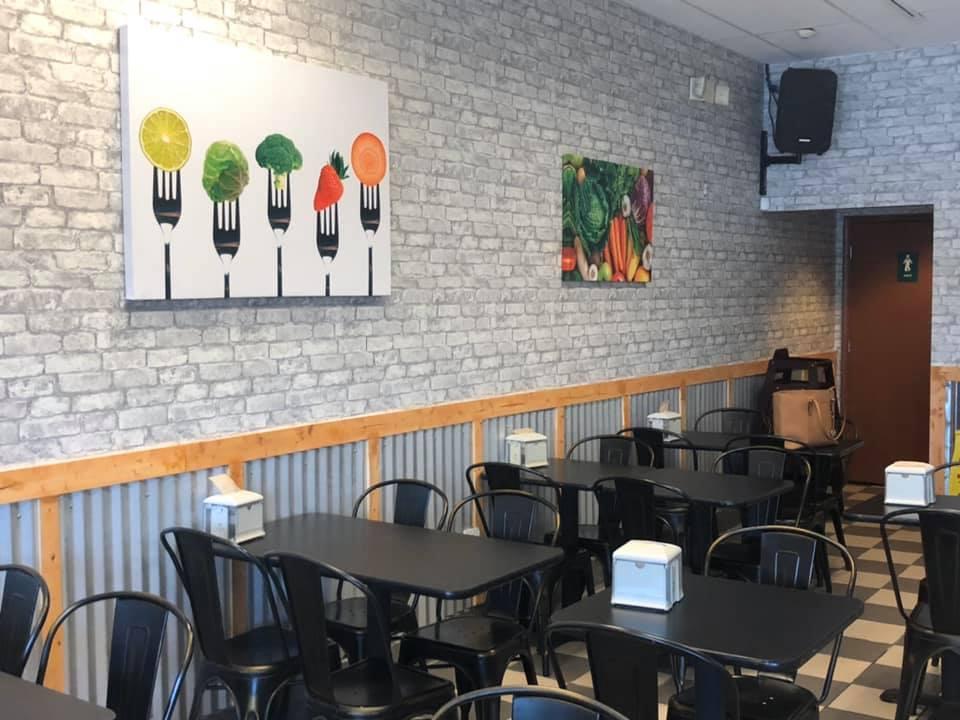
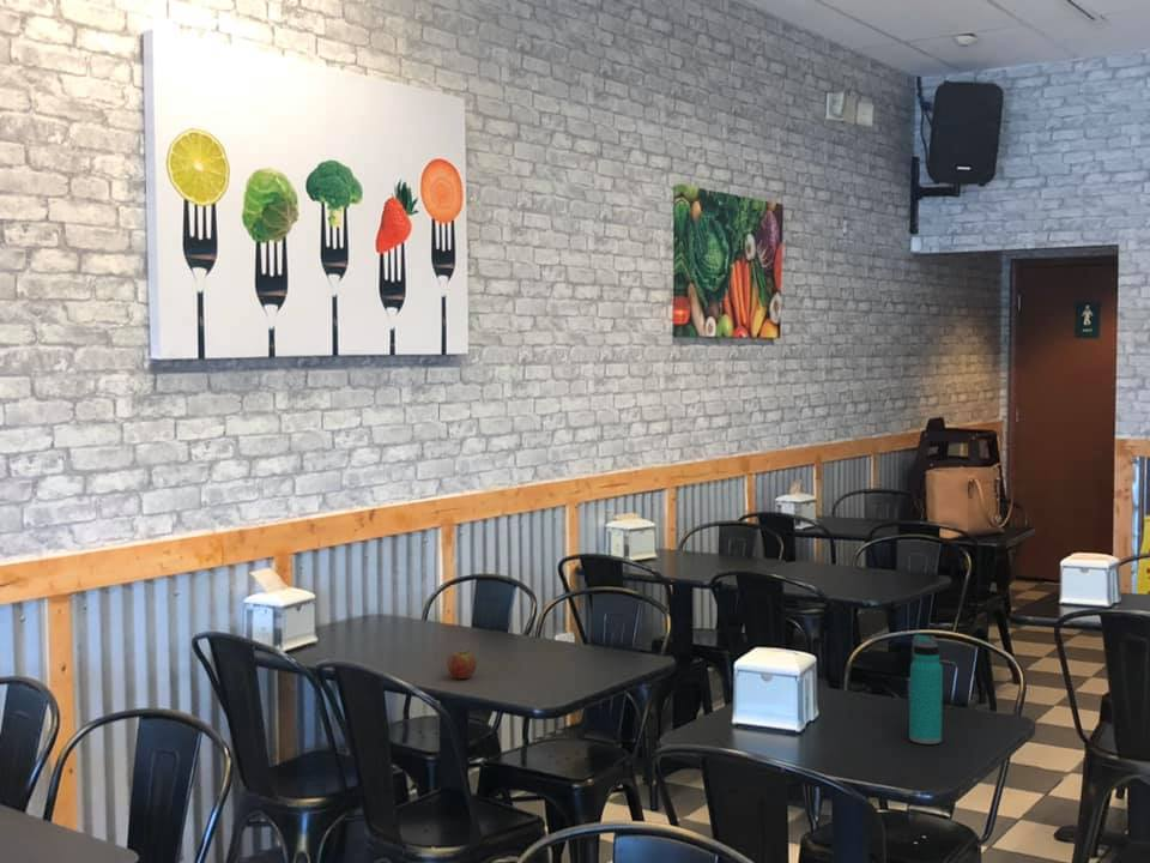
+ water bottle (926, 688)
+ fruit (461, 663)
